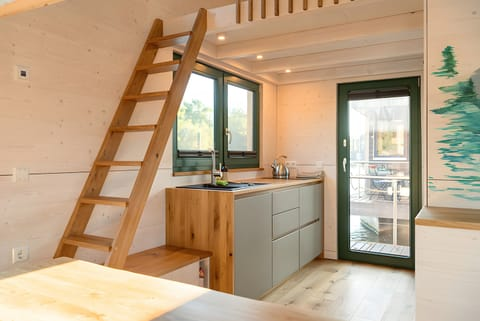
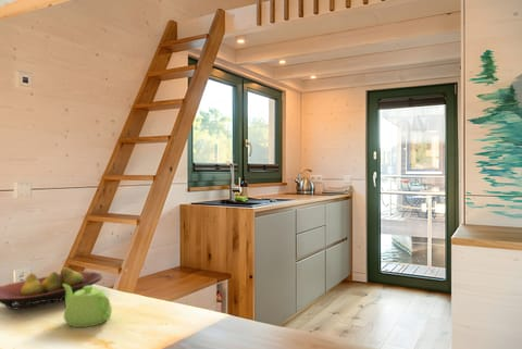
+ teapot (86, 302)
+ fruit bowl (49, 285)
